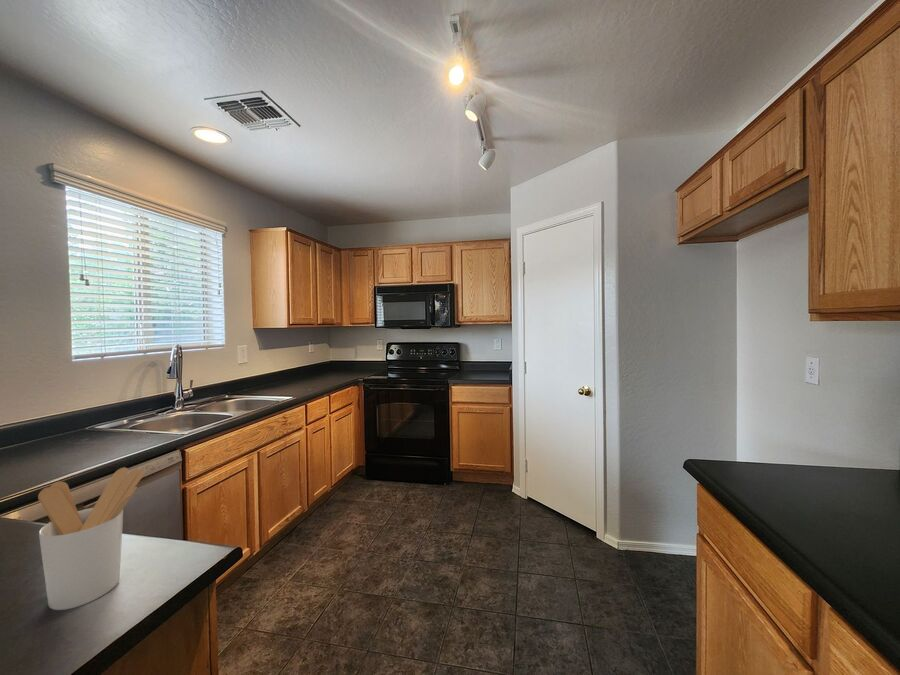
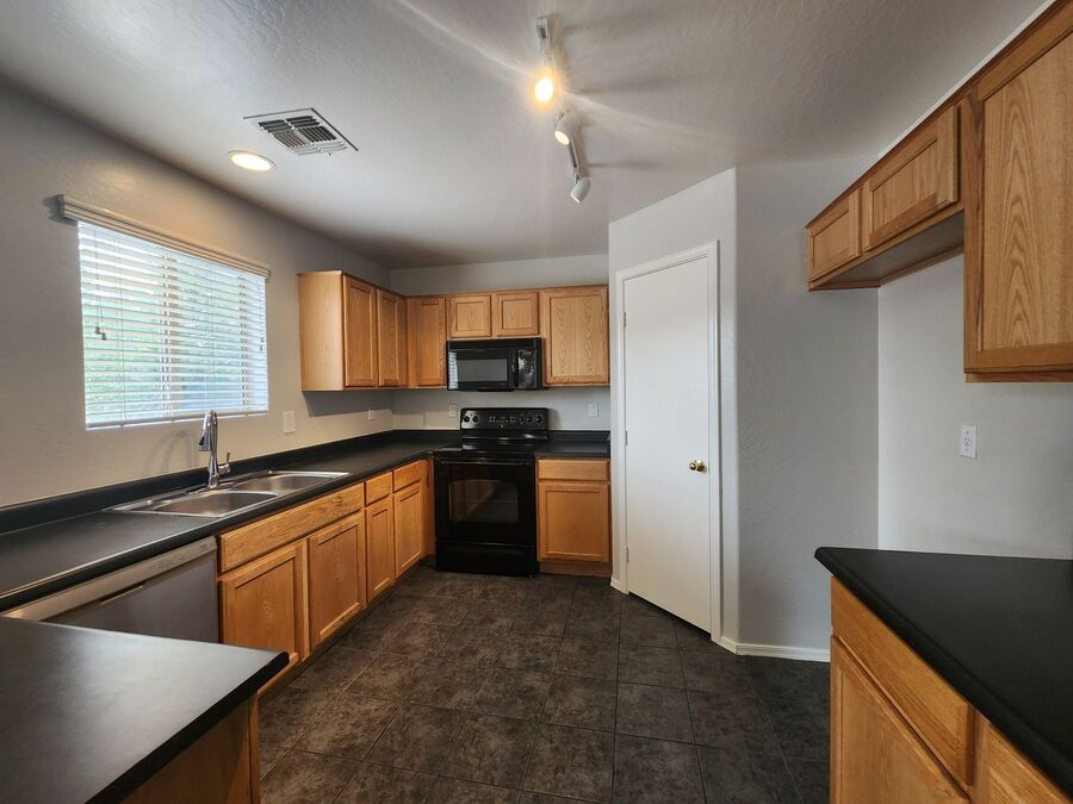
- utensil holder (99, 529)
